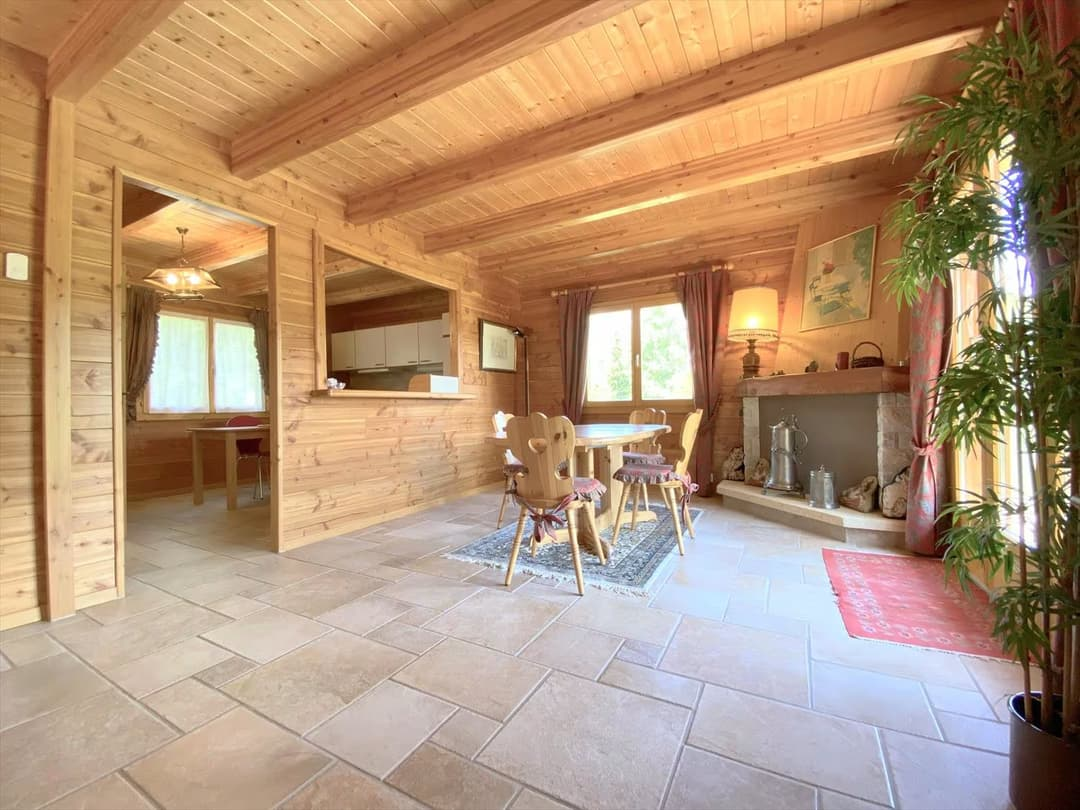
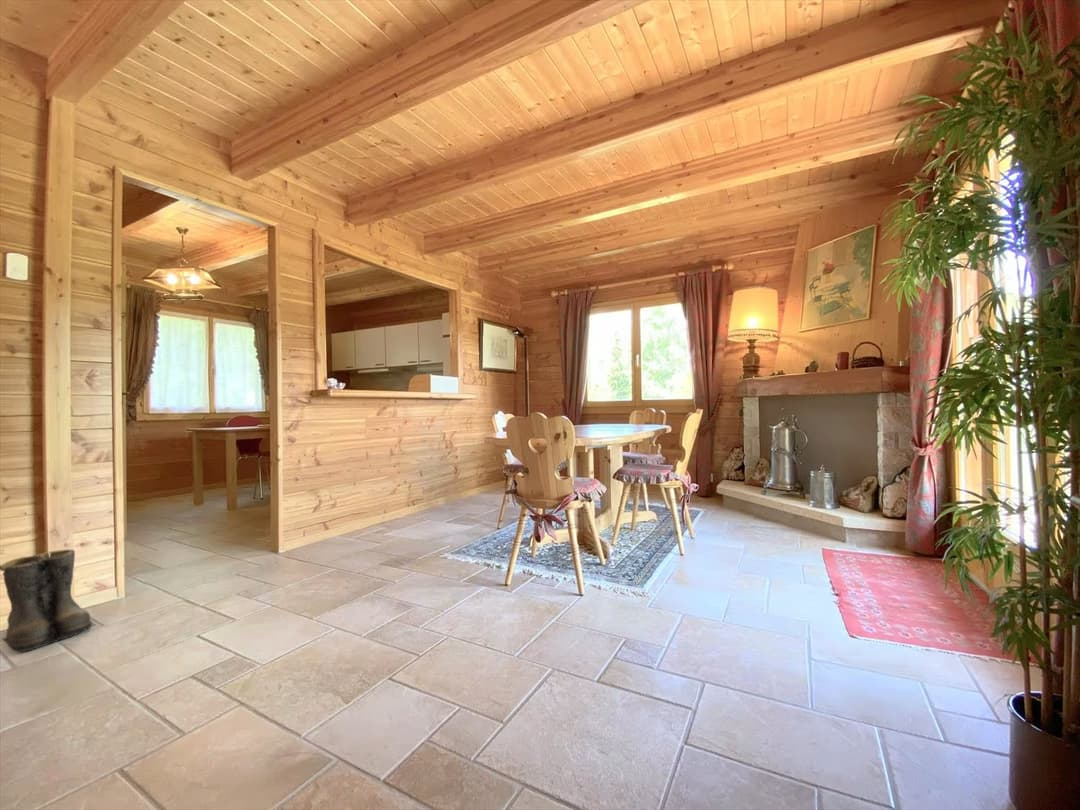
+ boots (45, 595)
